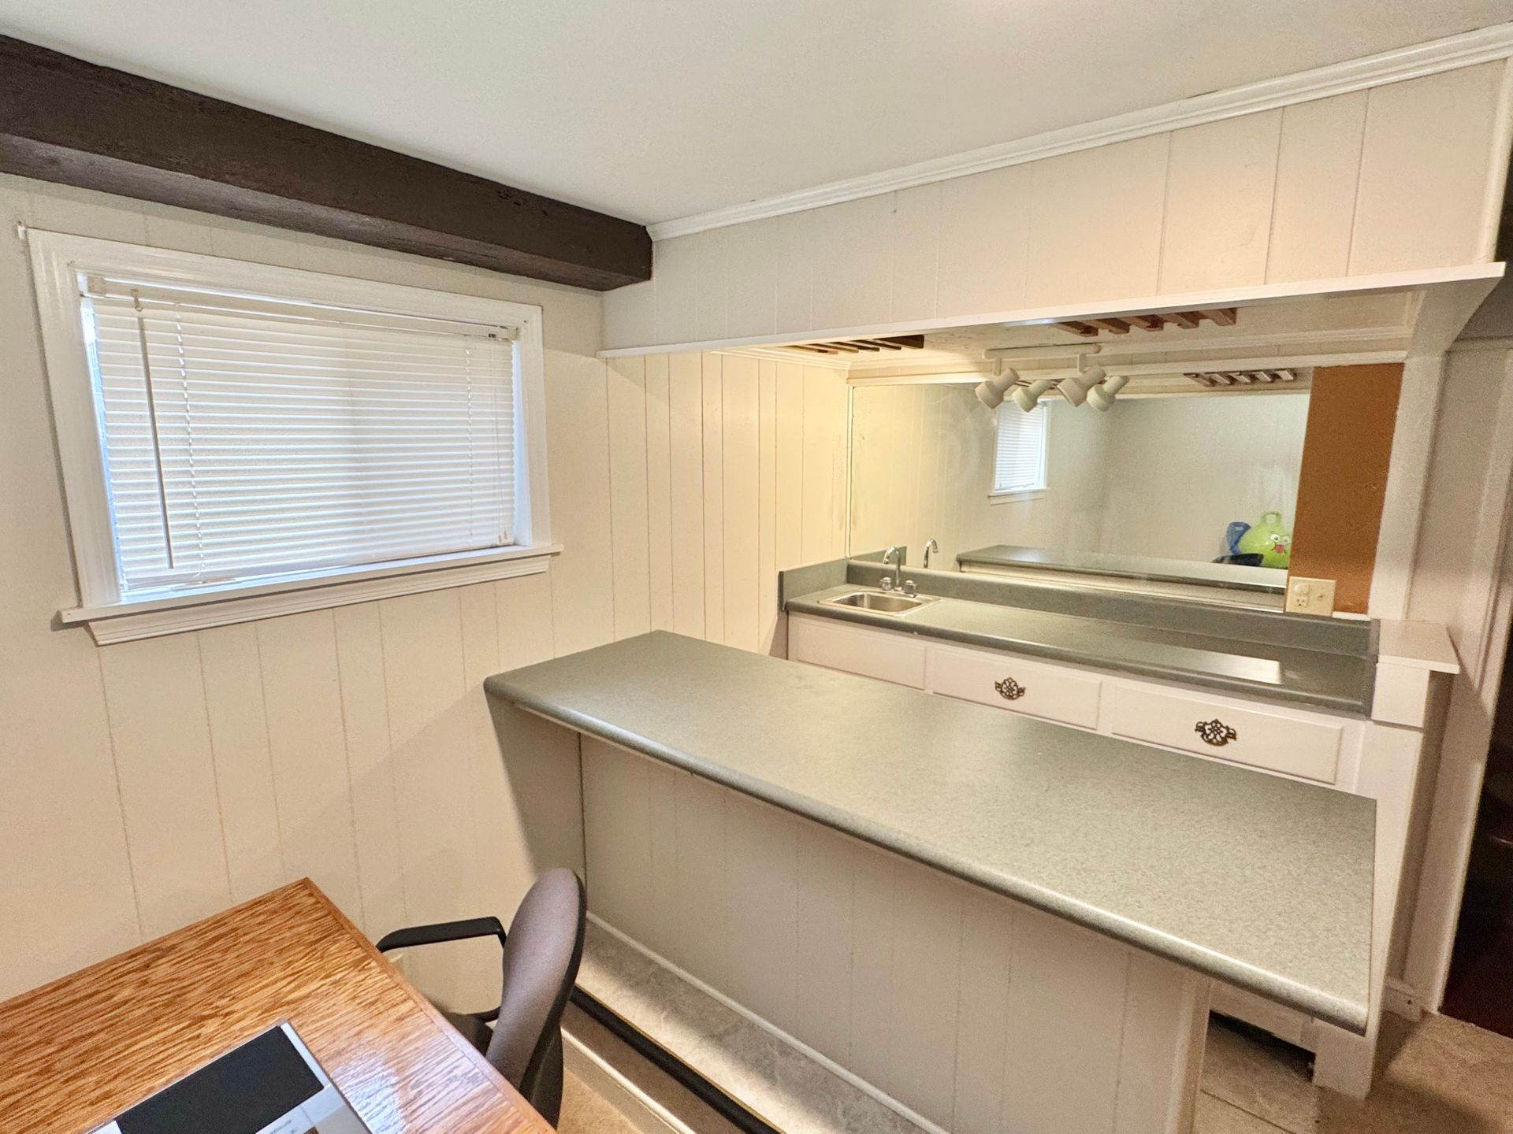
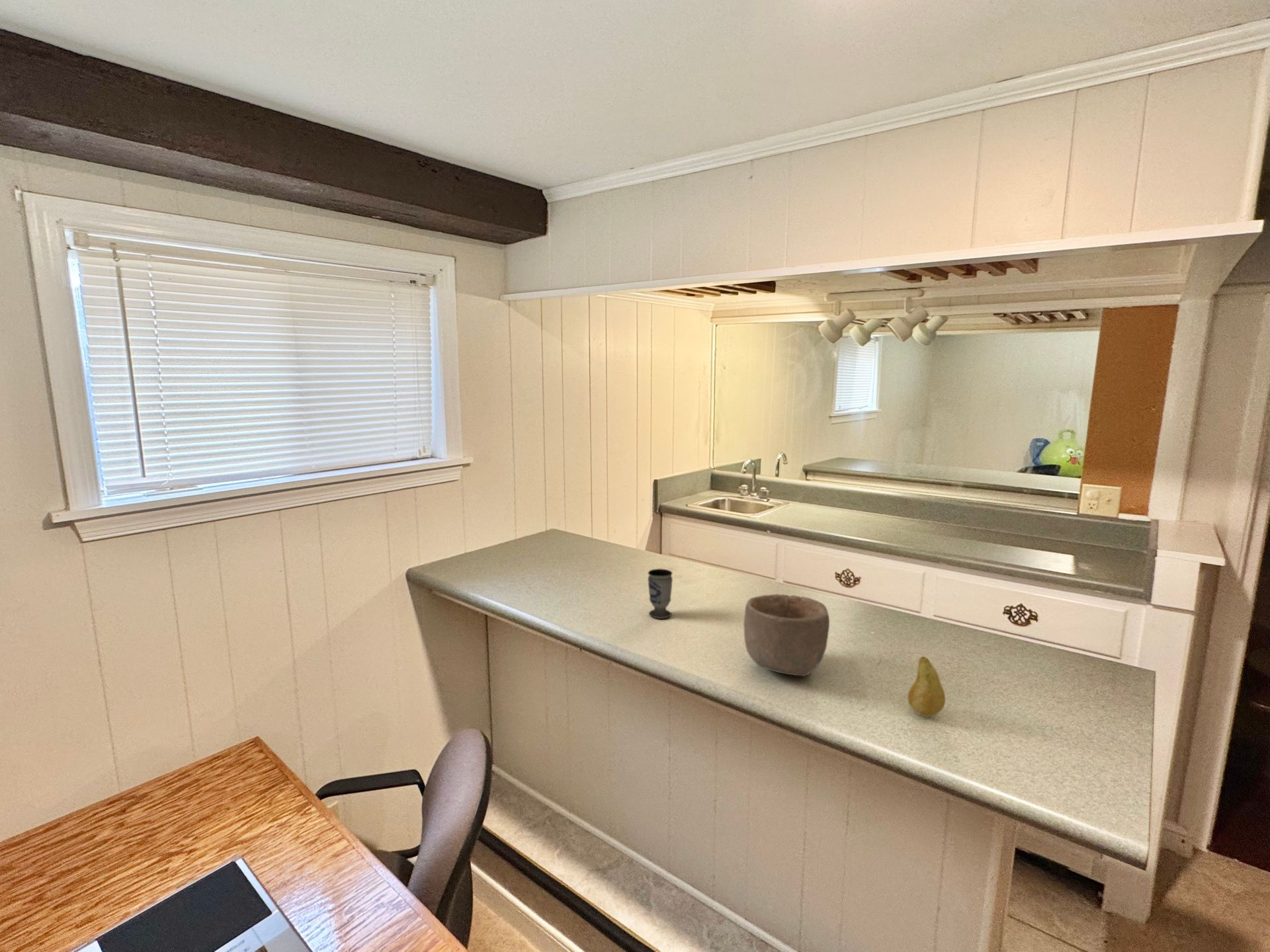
+ fruit (927, 684)
+ cup (659, 593)
+ bowl (784, 636)
